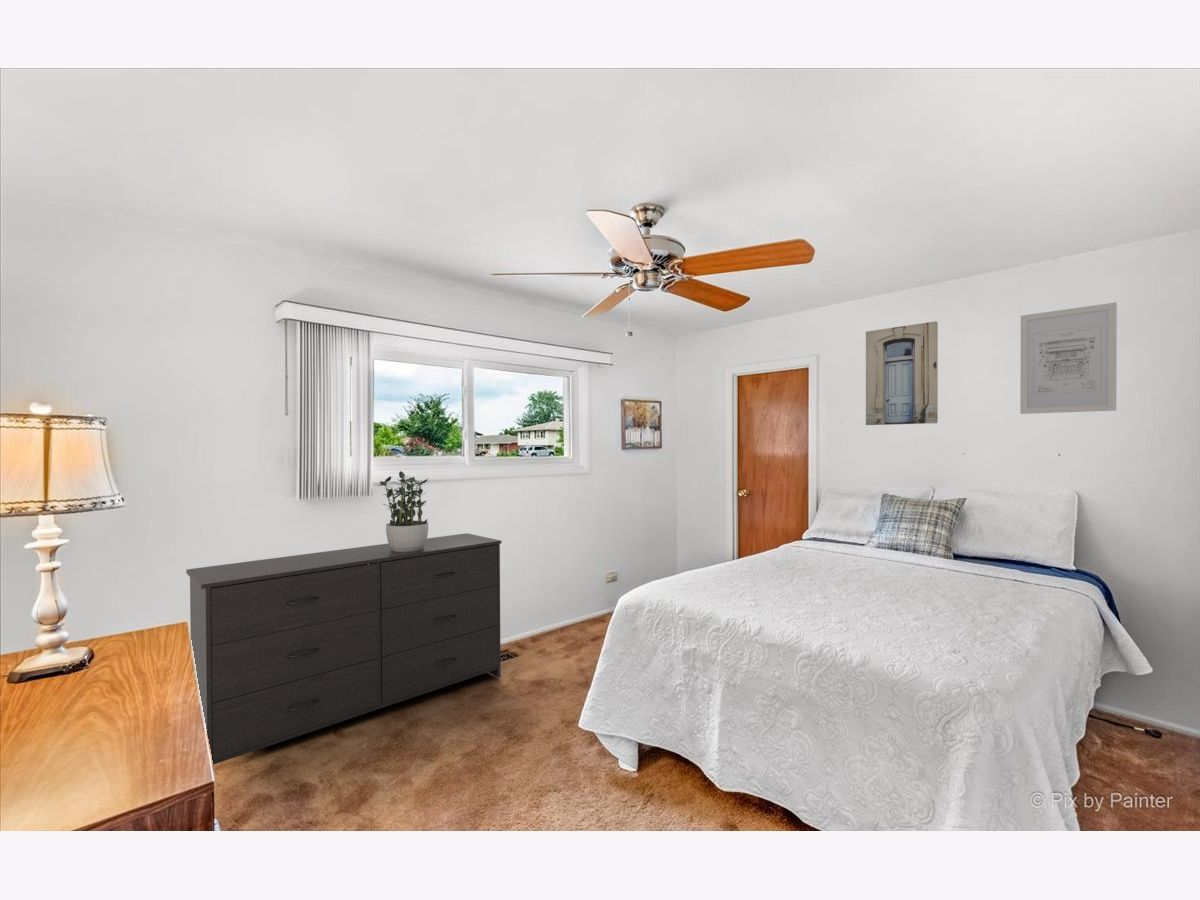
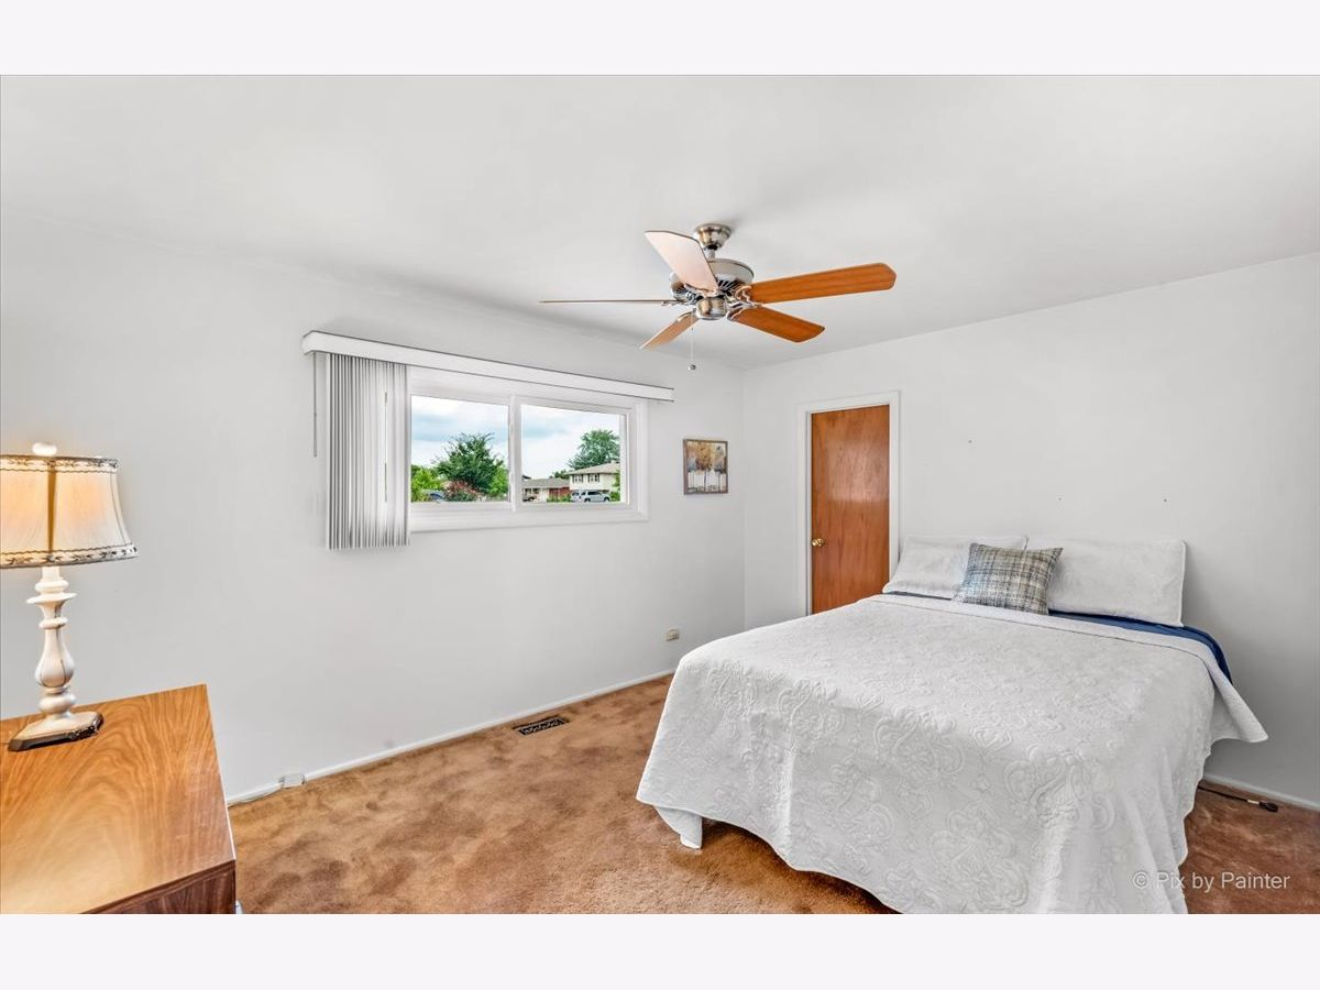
- wall art (1066, 360)
- potted plant (404, 509)
- dresser (365, 630)
- wall art (900, 375)
